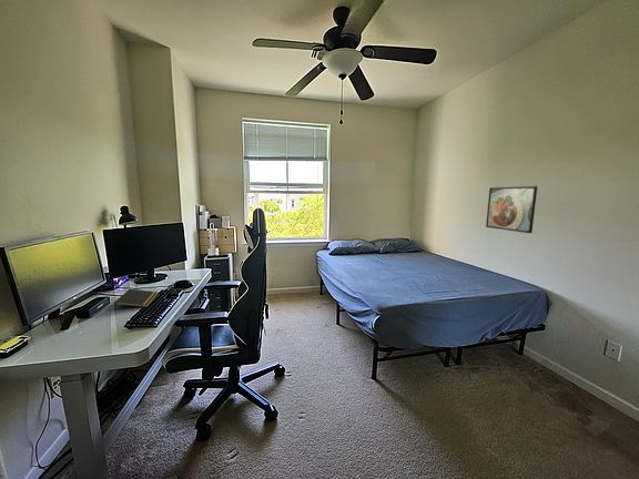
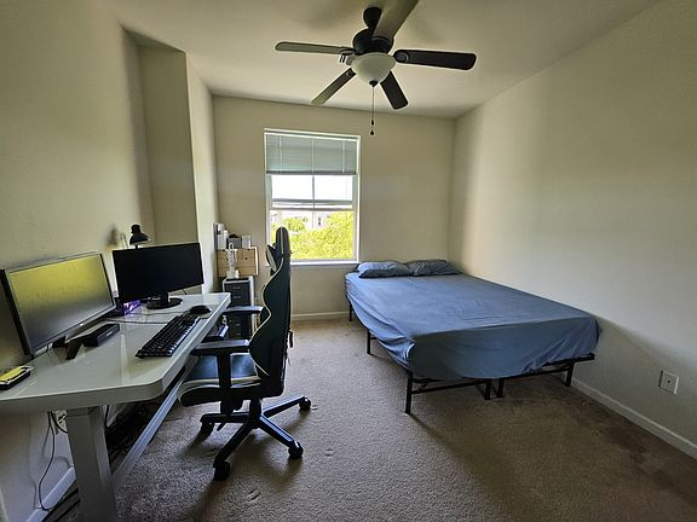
- notepad (138, 297)
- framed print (508, 208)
